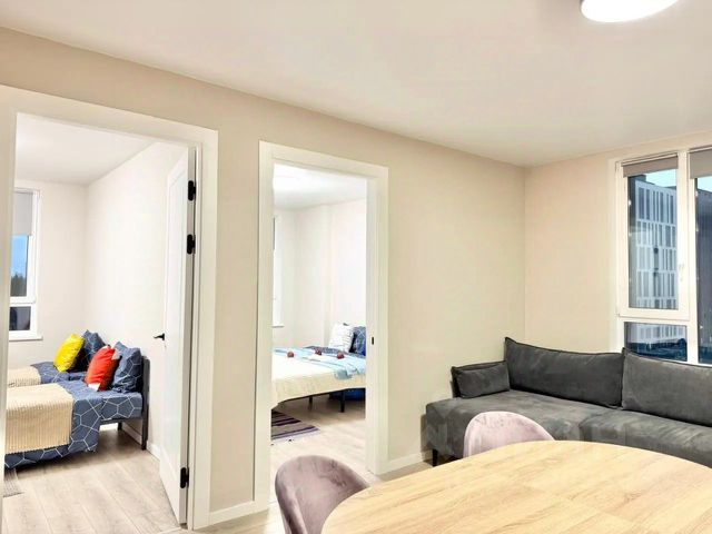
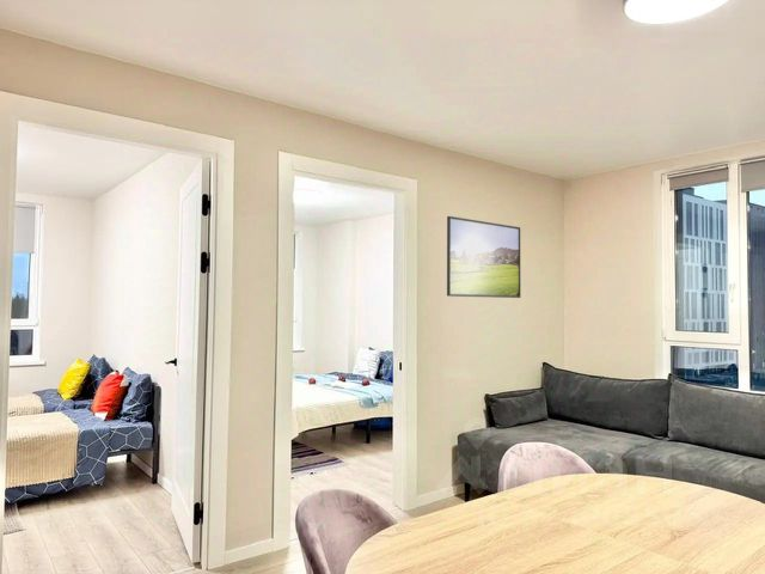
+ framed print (485, 259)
